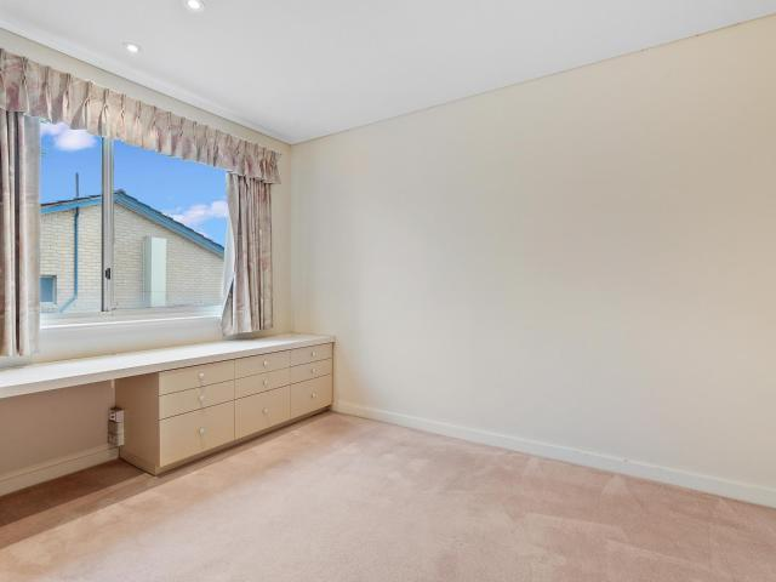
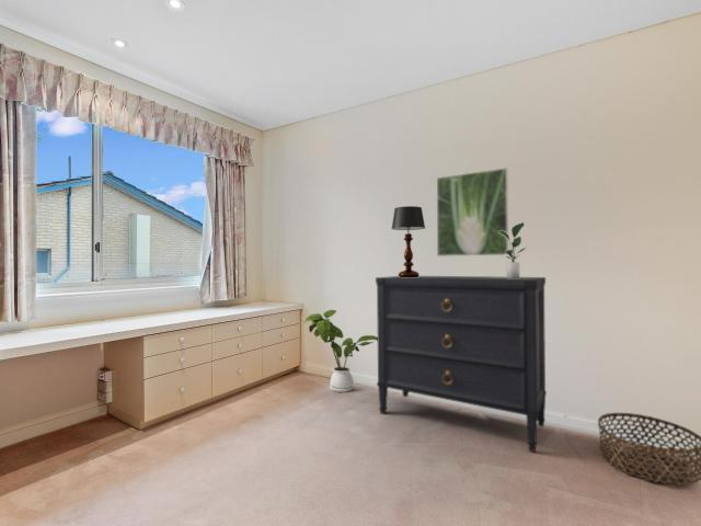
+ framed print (470, 214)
+ house plant (336, 351)
+ basket (647, 446)
+ potted plant (513, 250)
+ dresser (457, 348)
+ table lamp (407, 242)
